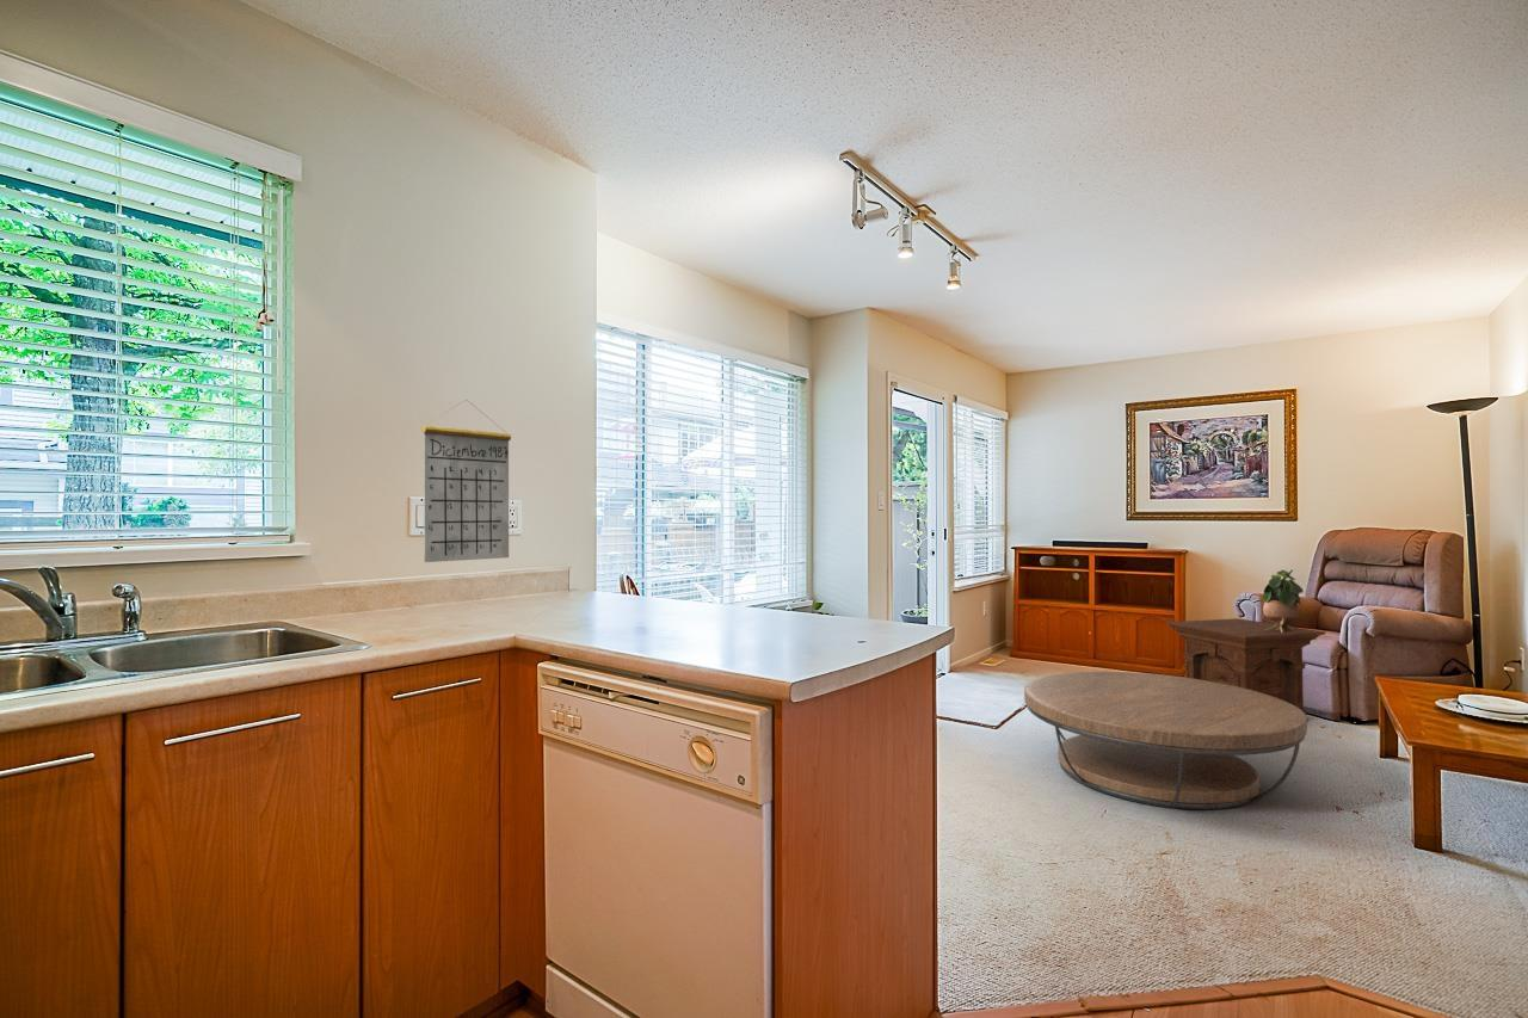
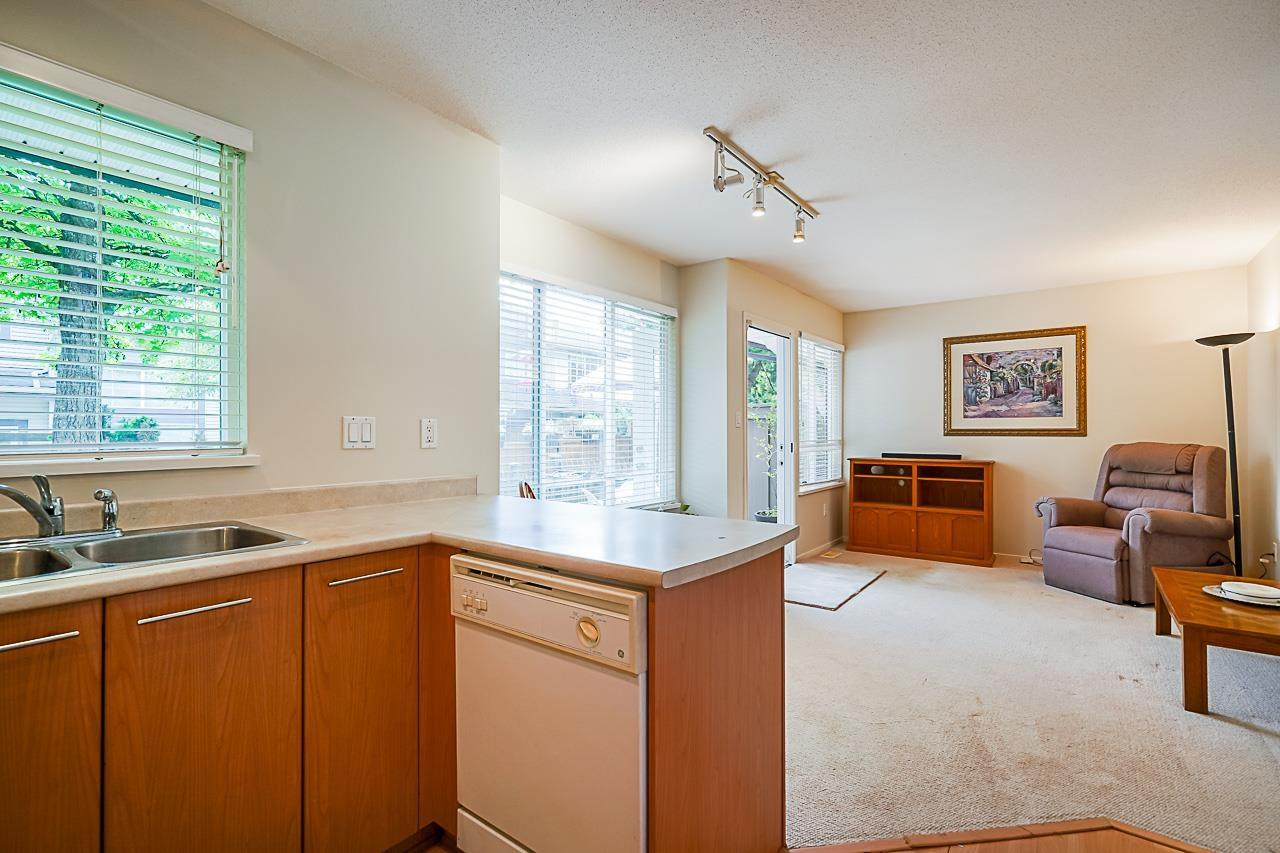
- coffee table (1154, 736)
- potted plant (1282, 599)
- calendar (468, 479)
- side table (1242, 670)
